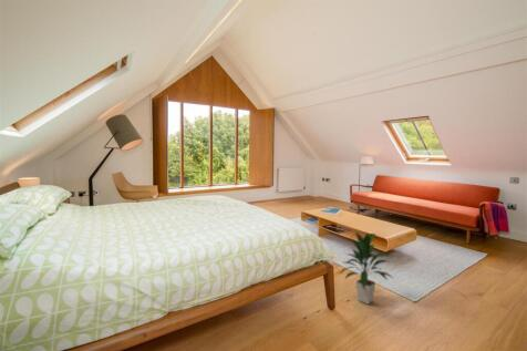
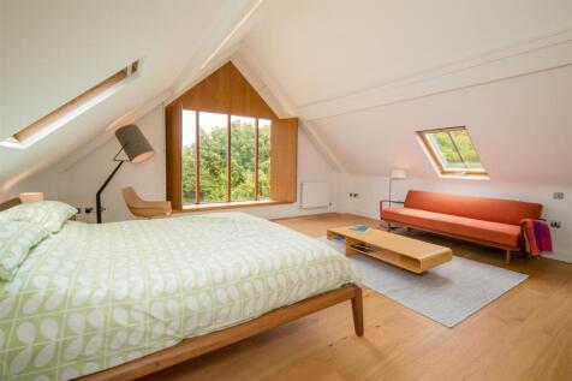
- indoor plant (364, 265)
